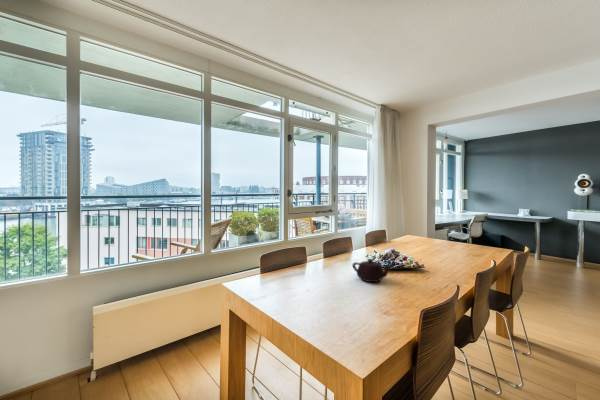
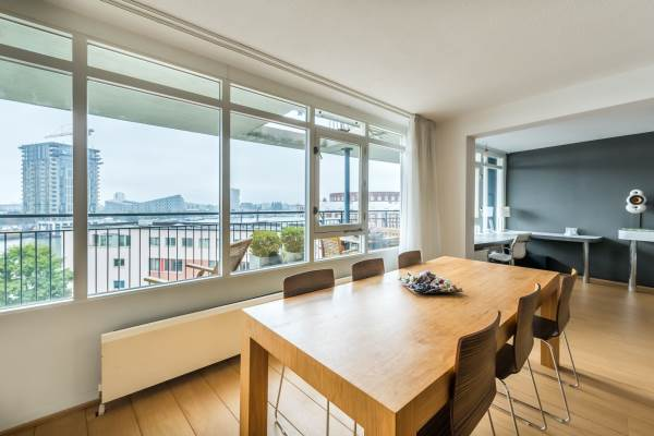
- teapot (371, 269)
